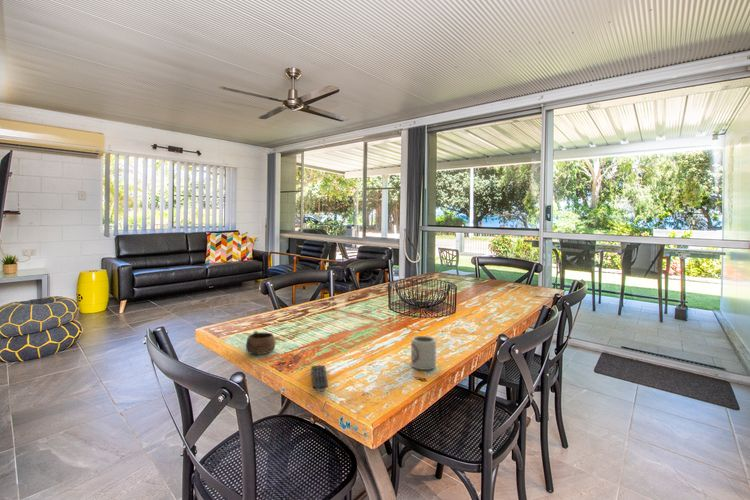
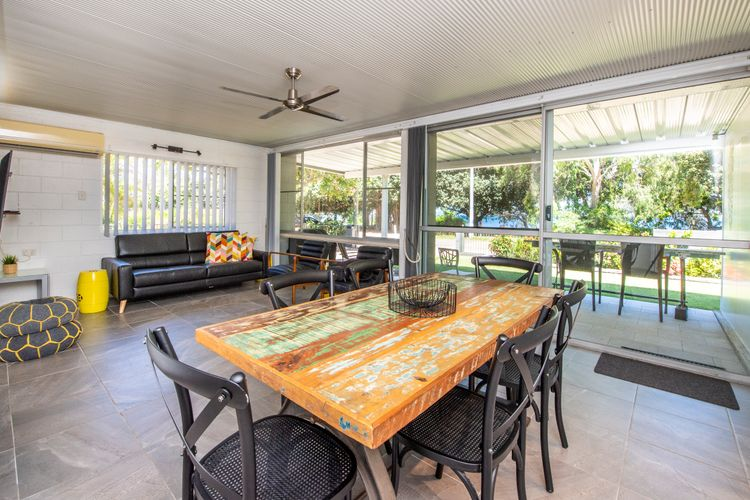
- cup (260, 341)
- remote control (319, 377)
- cup (421, 351)
